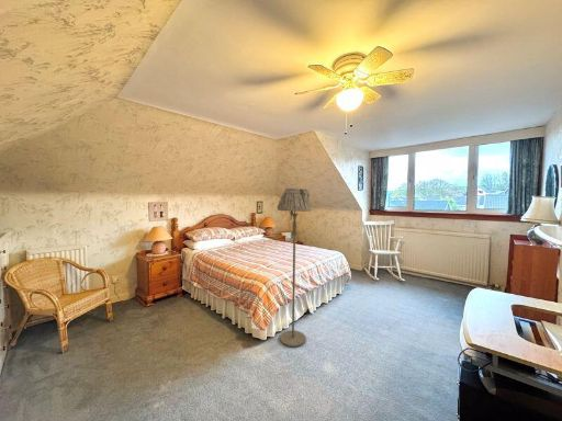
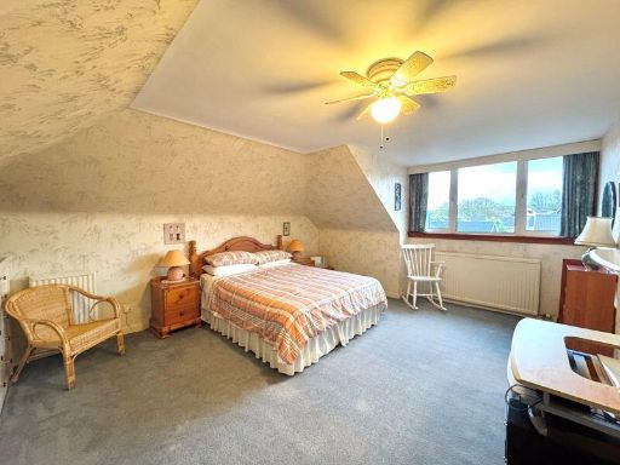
- floor lamp (293, 264)
